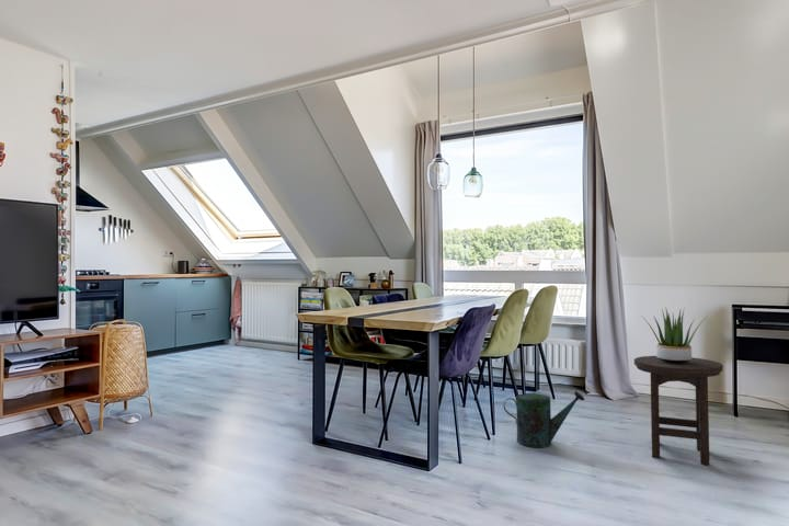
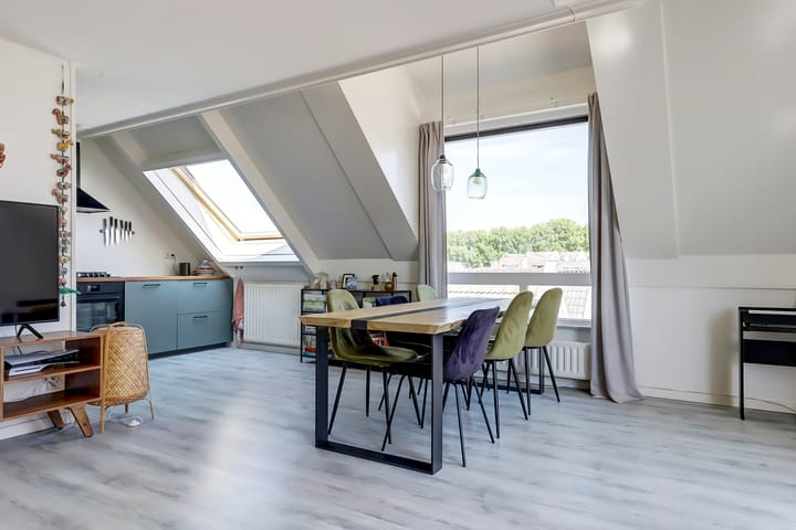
- stool (673, 418)
- watering can (544, 415)
- potted plant (673, 334)
